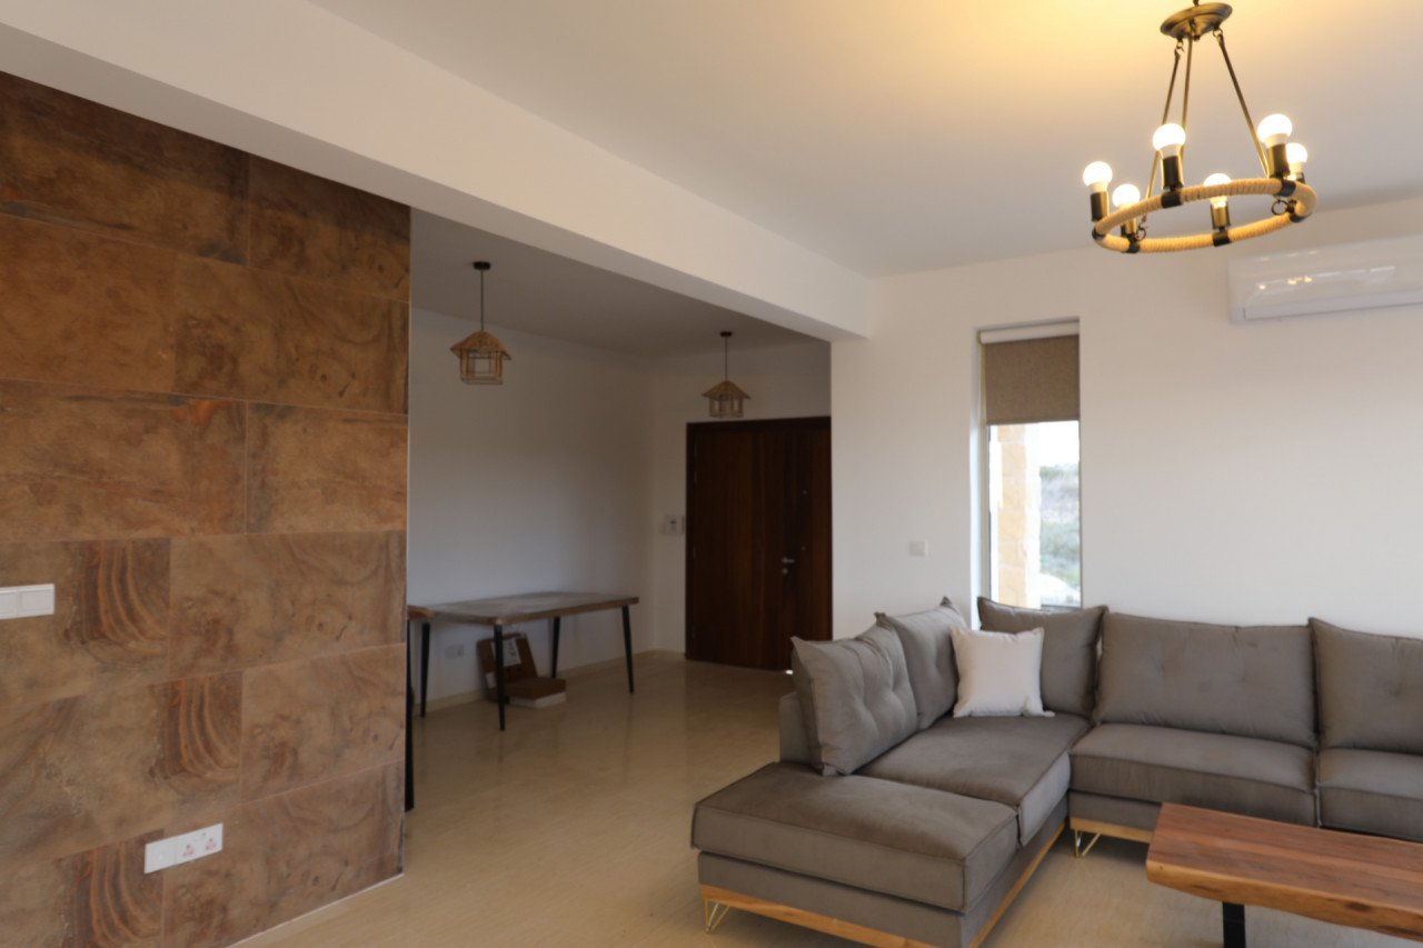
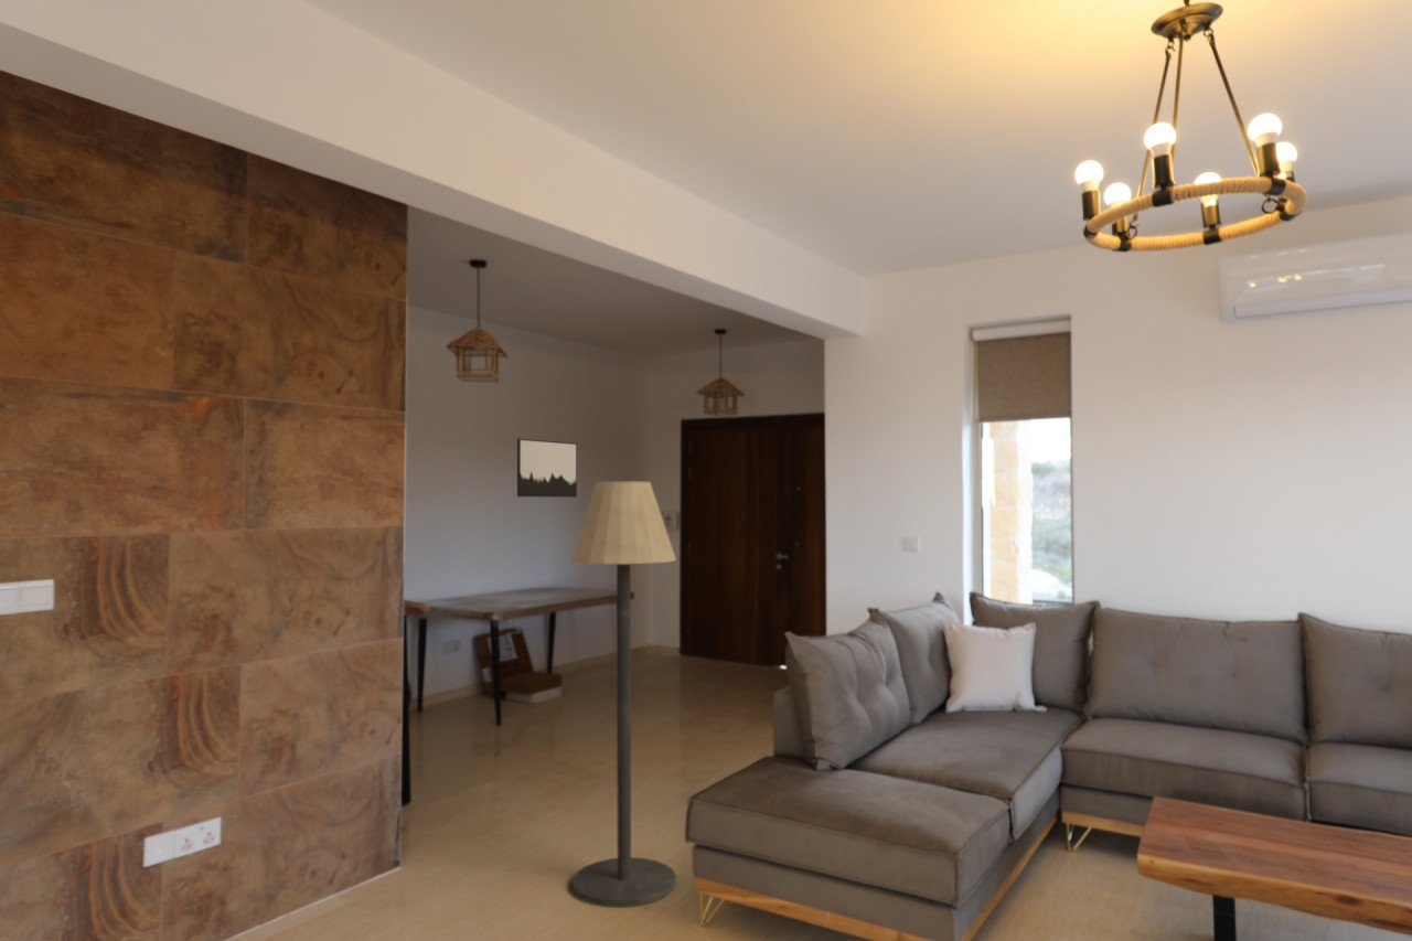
+ floor lamp (623, 681)
+ wall art (547, 469)
